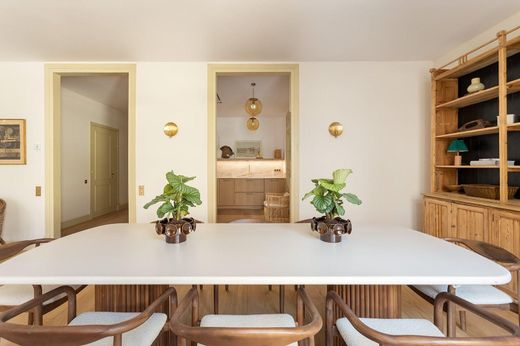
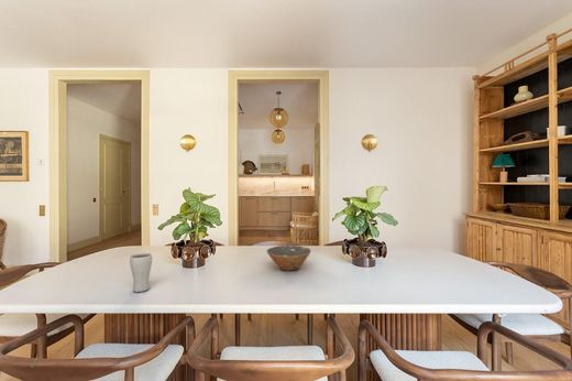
+ drinking glass (141, 272)
+ bowl (288, 259)
